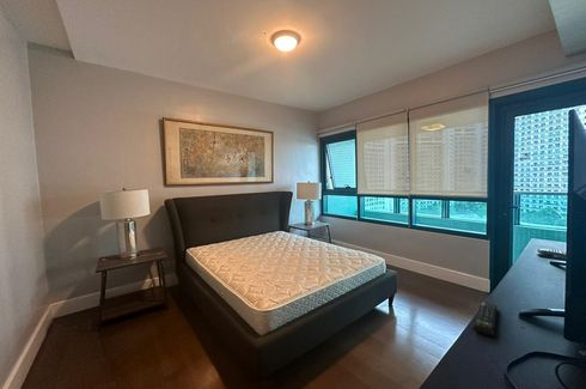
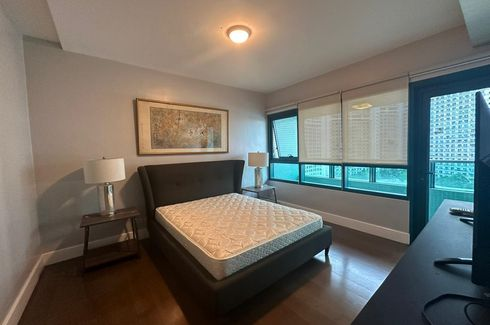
- remote control (486, 317)
